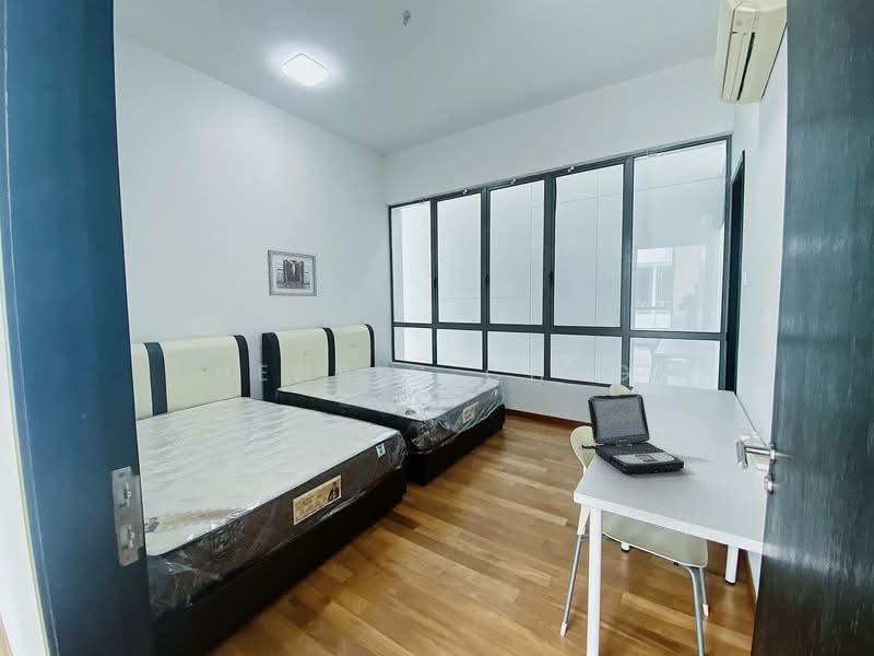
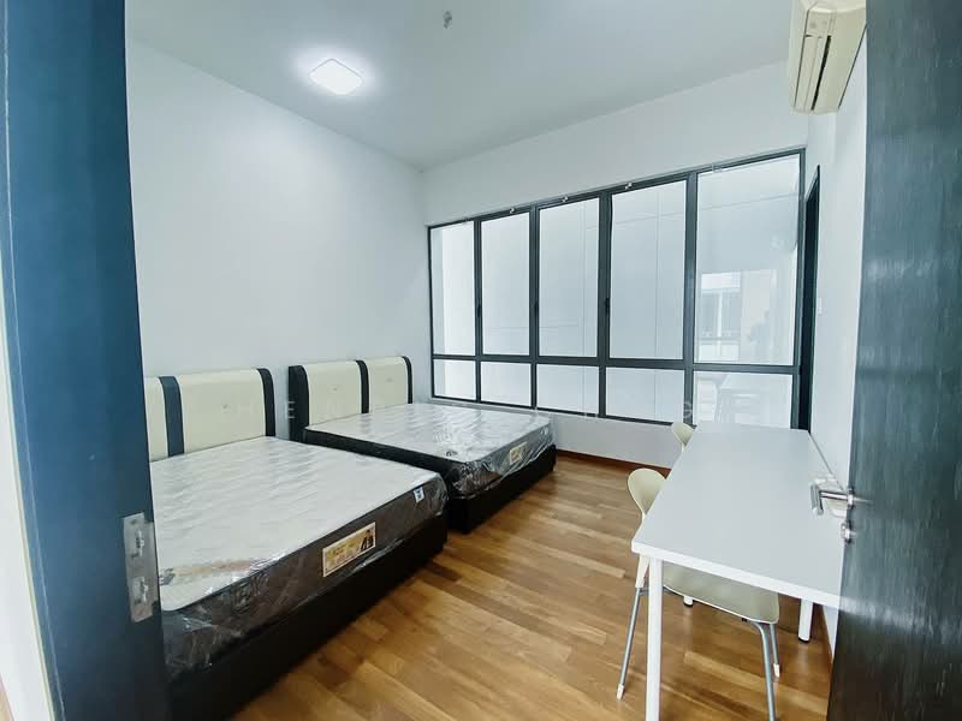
- wall art (293, 274)
- laptop (630, 429)
